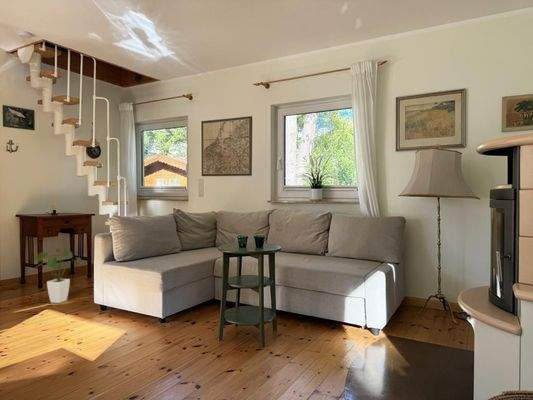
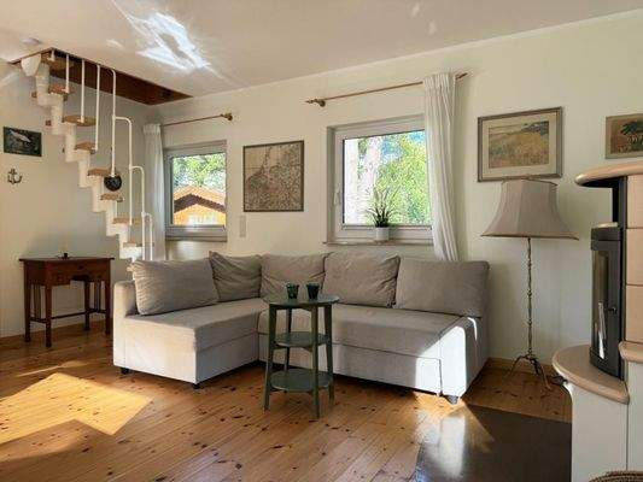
- house plant (61, 274)
